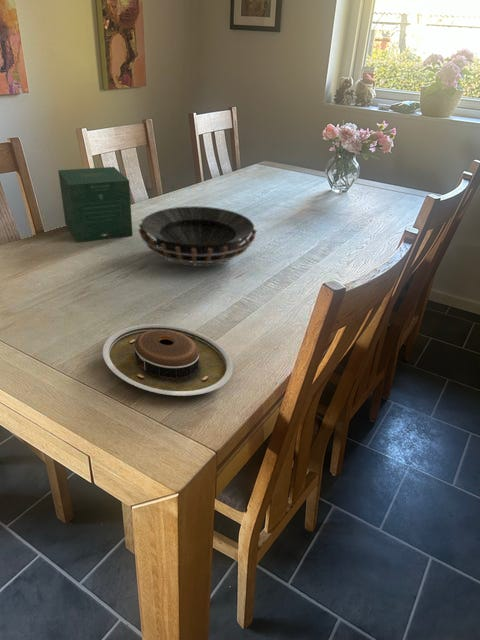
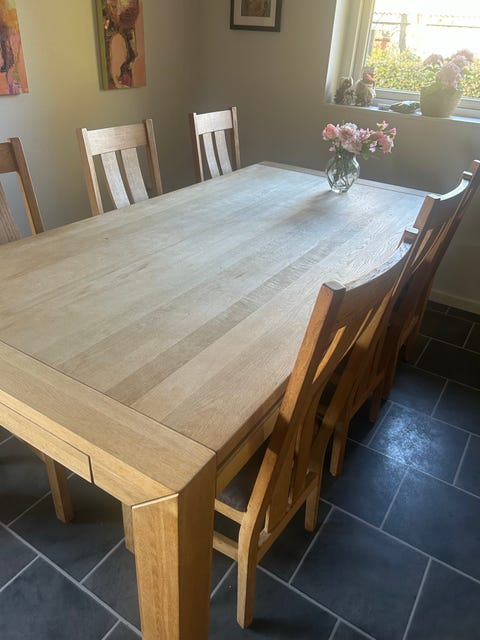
- gift box (95, 203)
- plate (167, 353)
- decorative bowl (196, 239)
